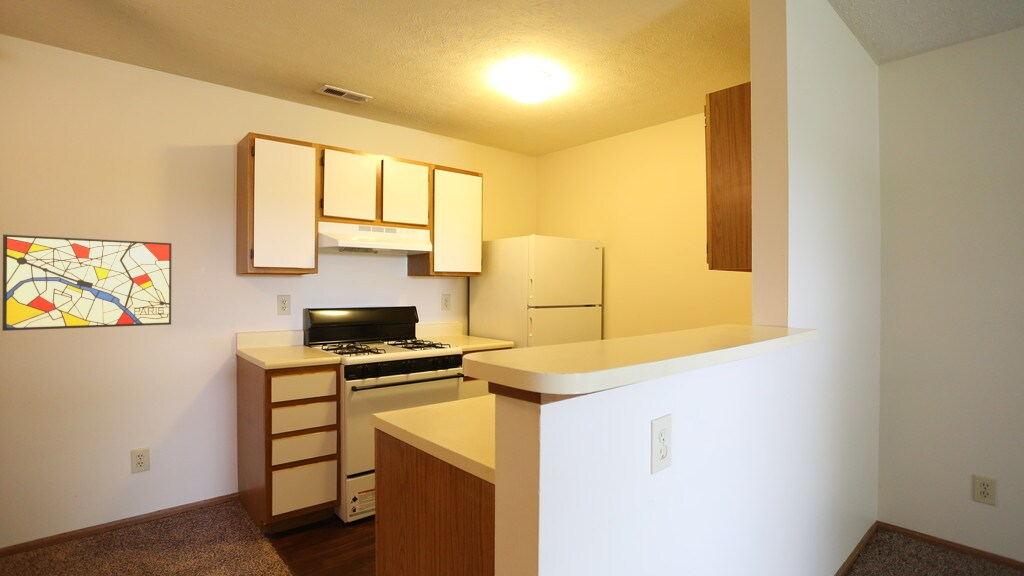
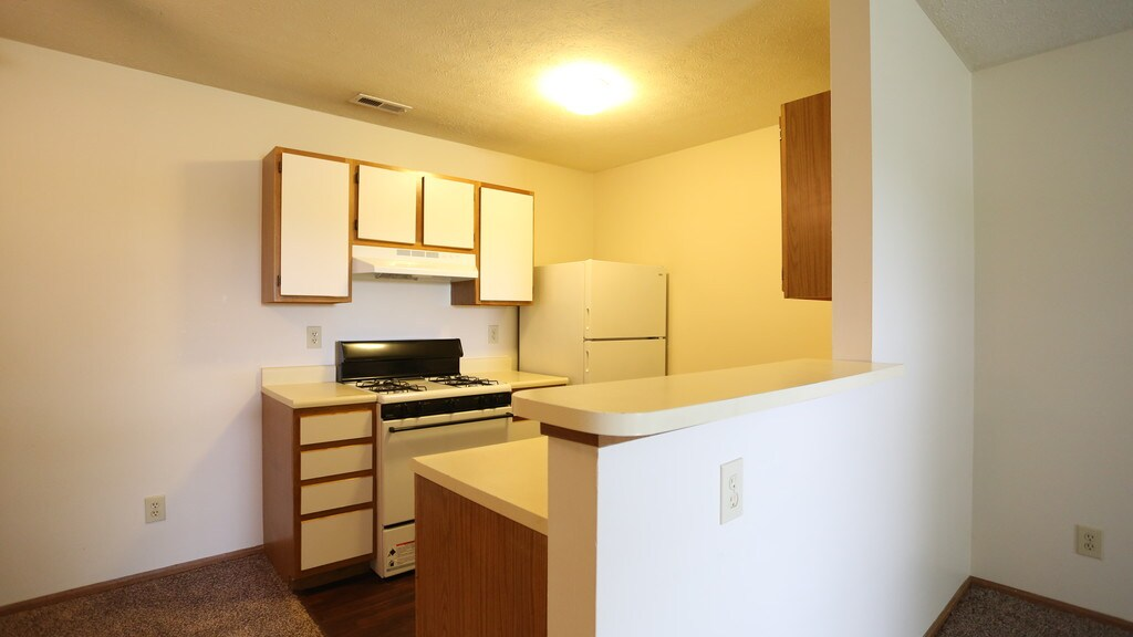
- wall art (94, 283)
